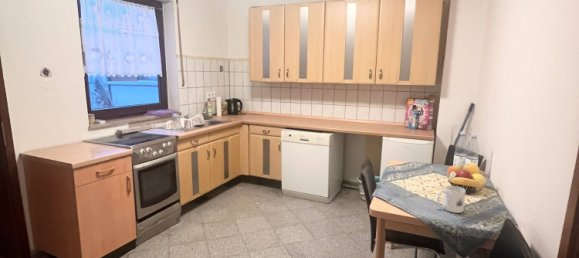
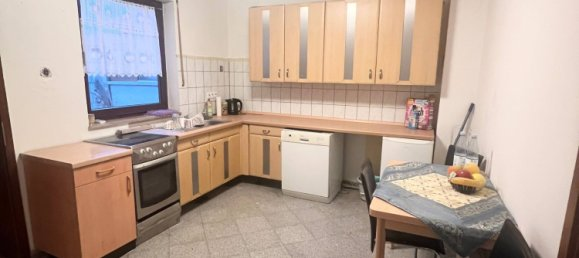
- mug (450, 198)
